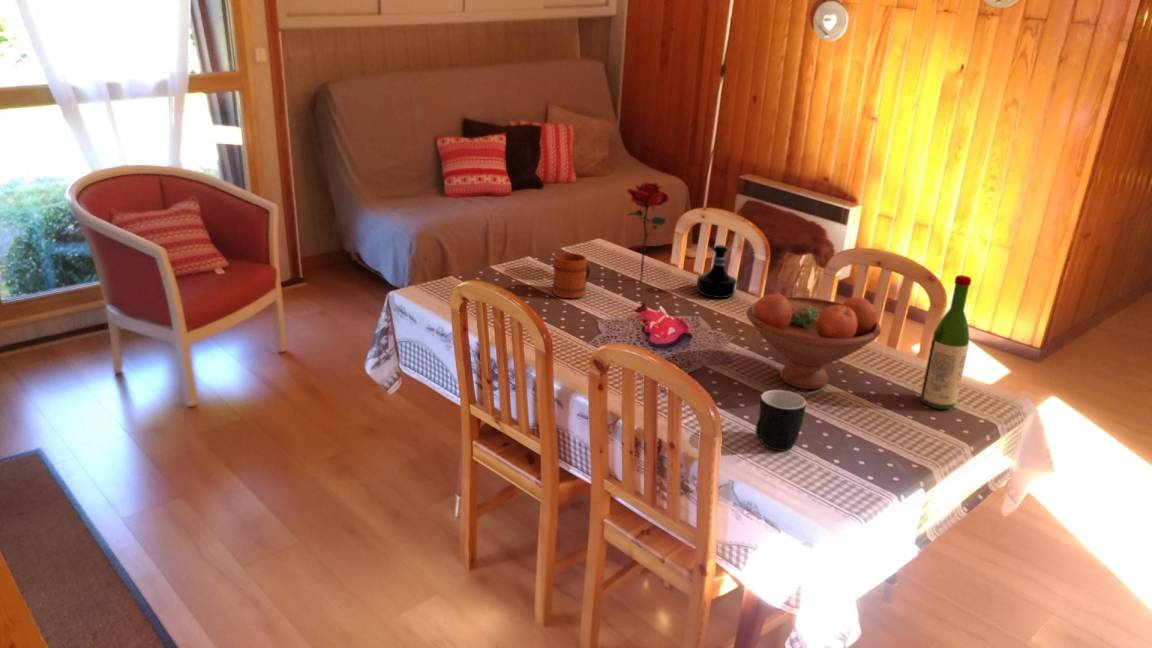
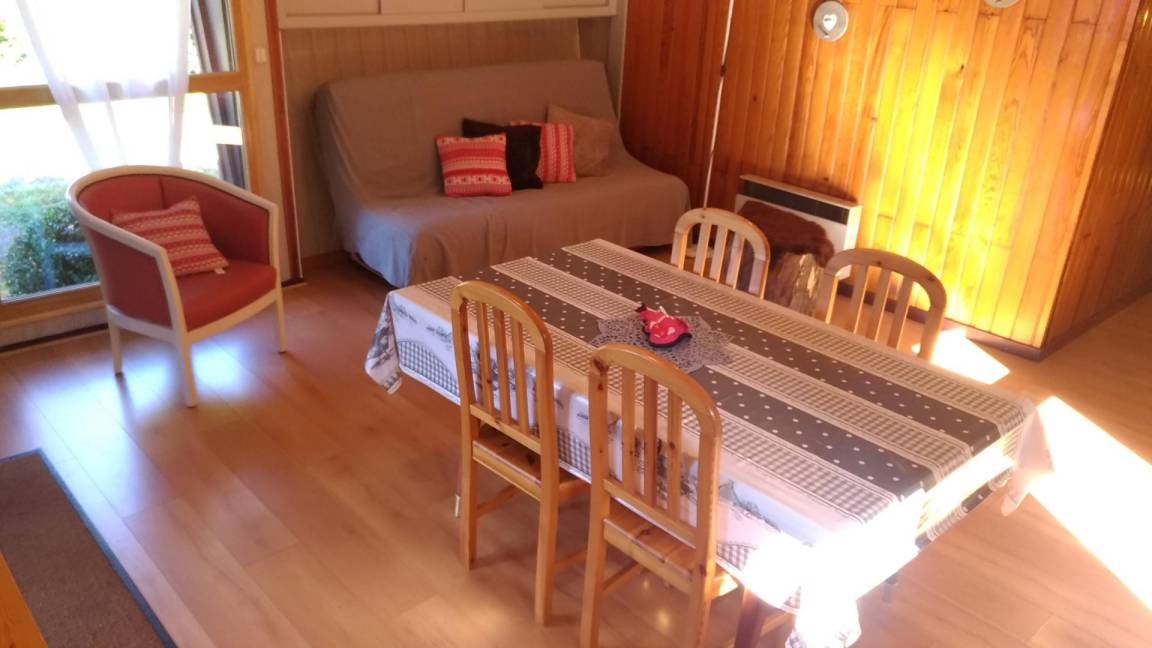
- flower (646, 232)
- tequila bottle (718, 269)
- wine bottle (950, 341)
- mug (573, 274)
- fruit bowl (810, 336)
- mug (775, 423)
